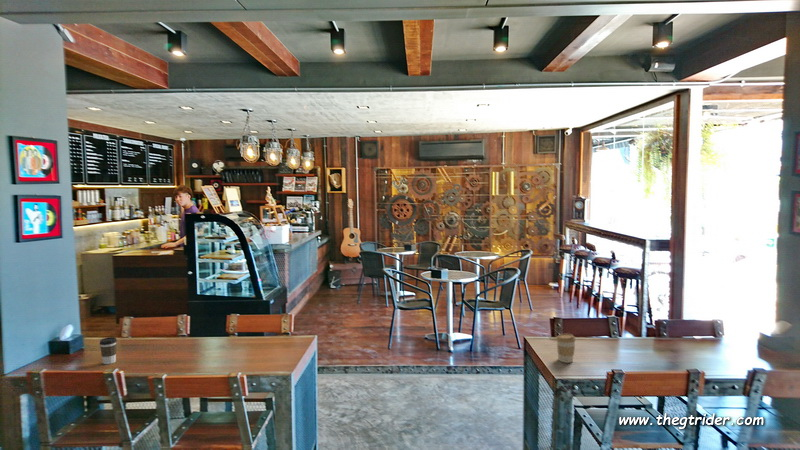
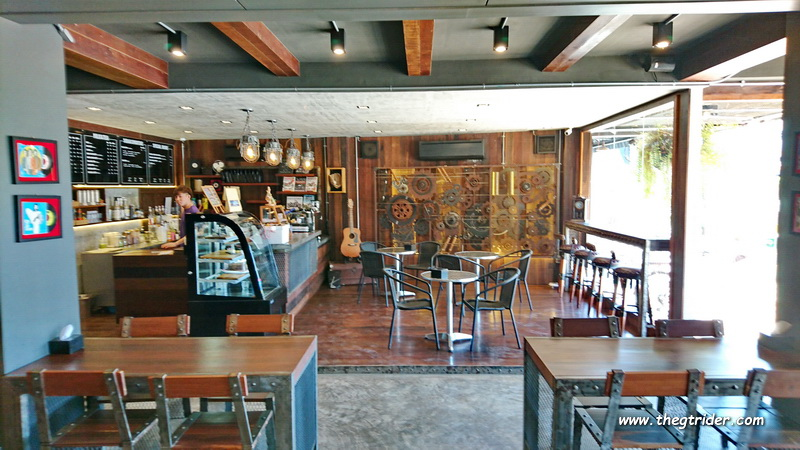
- coffee cup (108, 350)
- coffee cup (565, 347)
